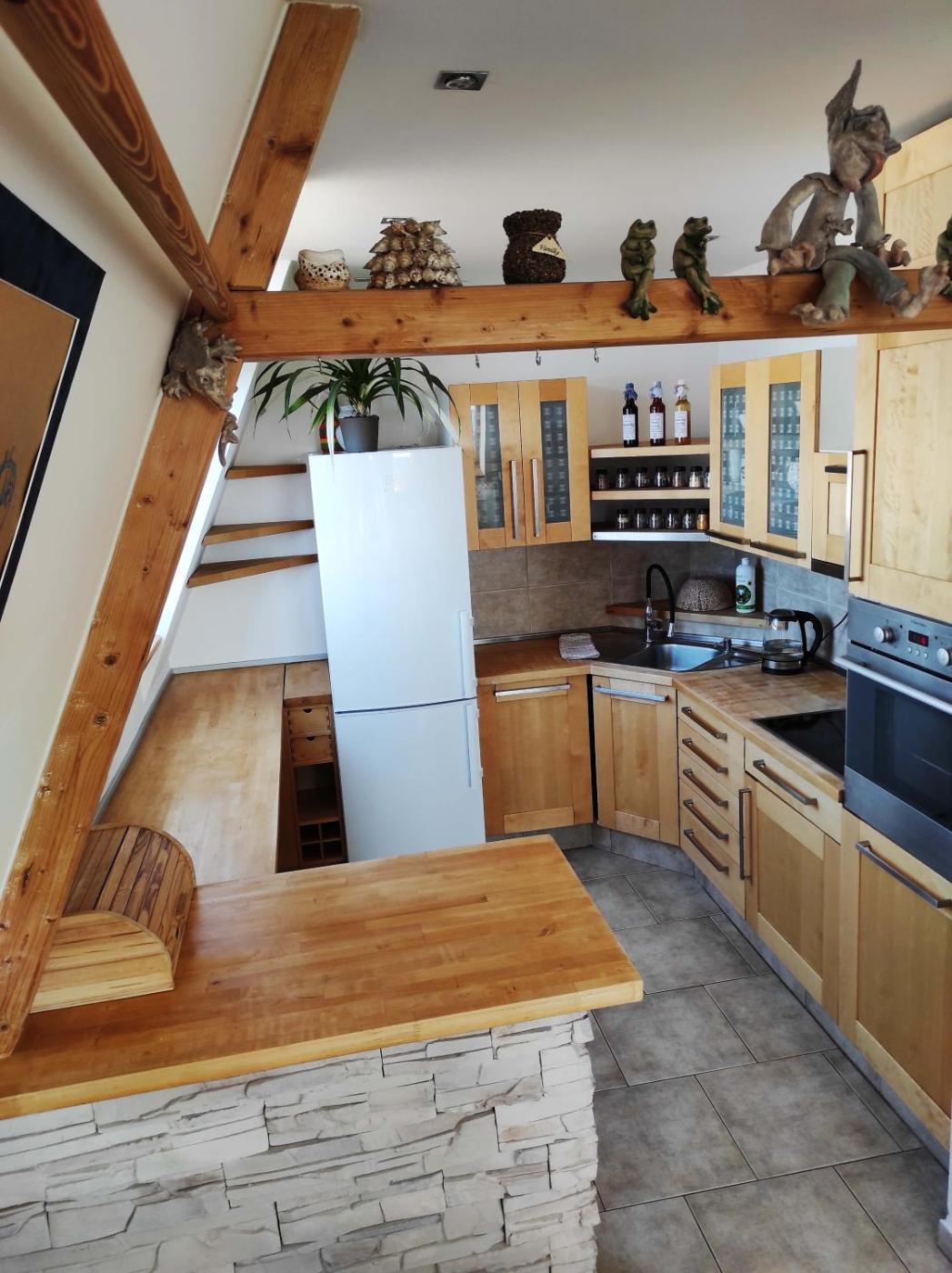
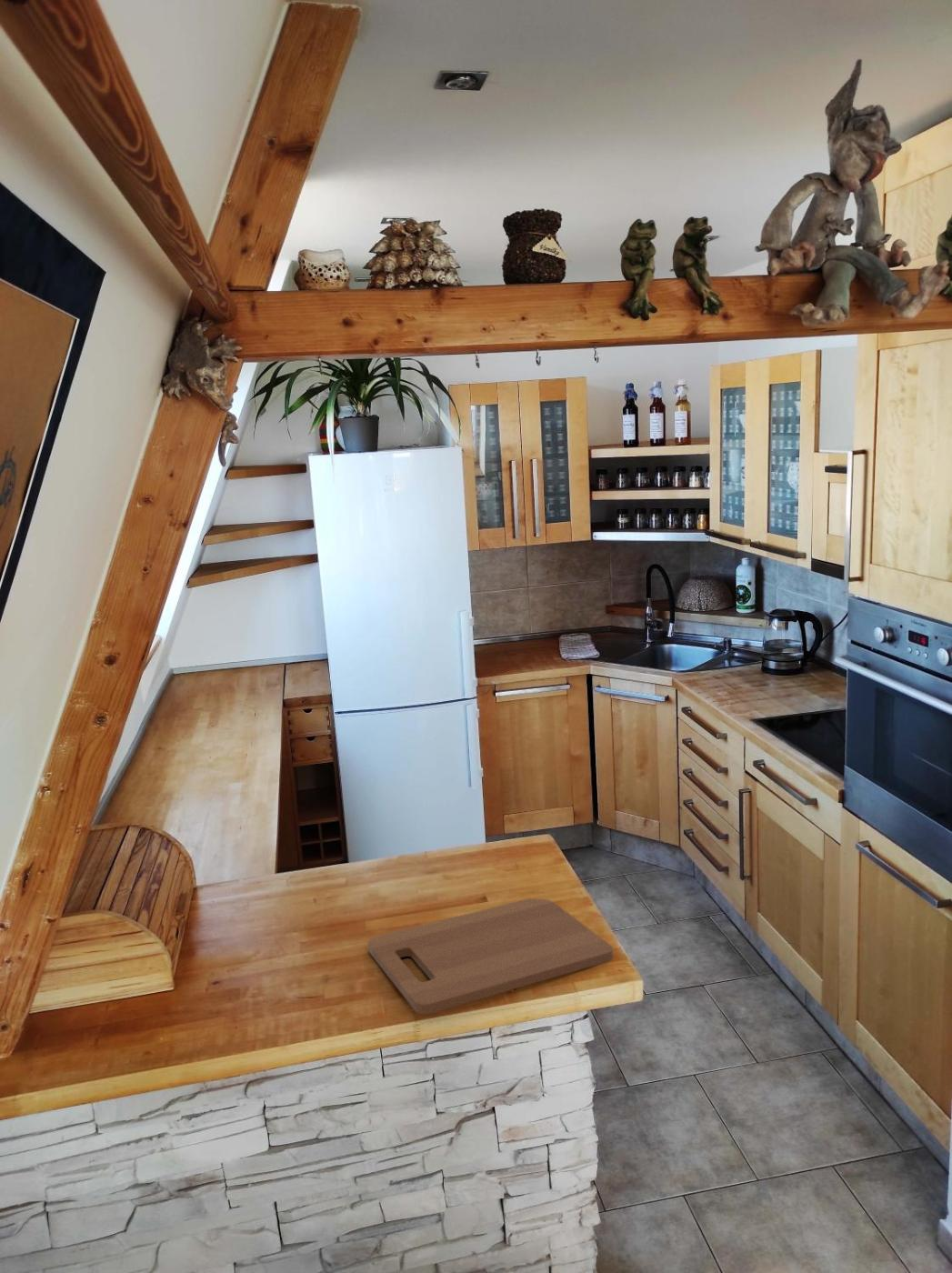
+ cutting board (488, 948)
